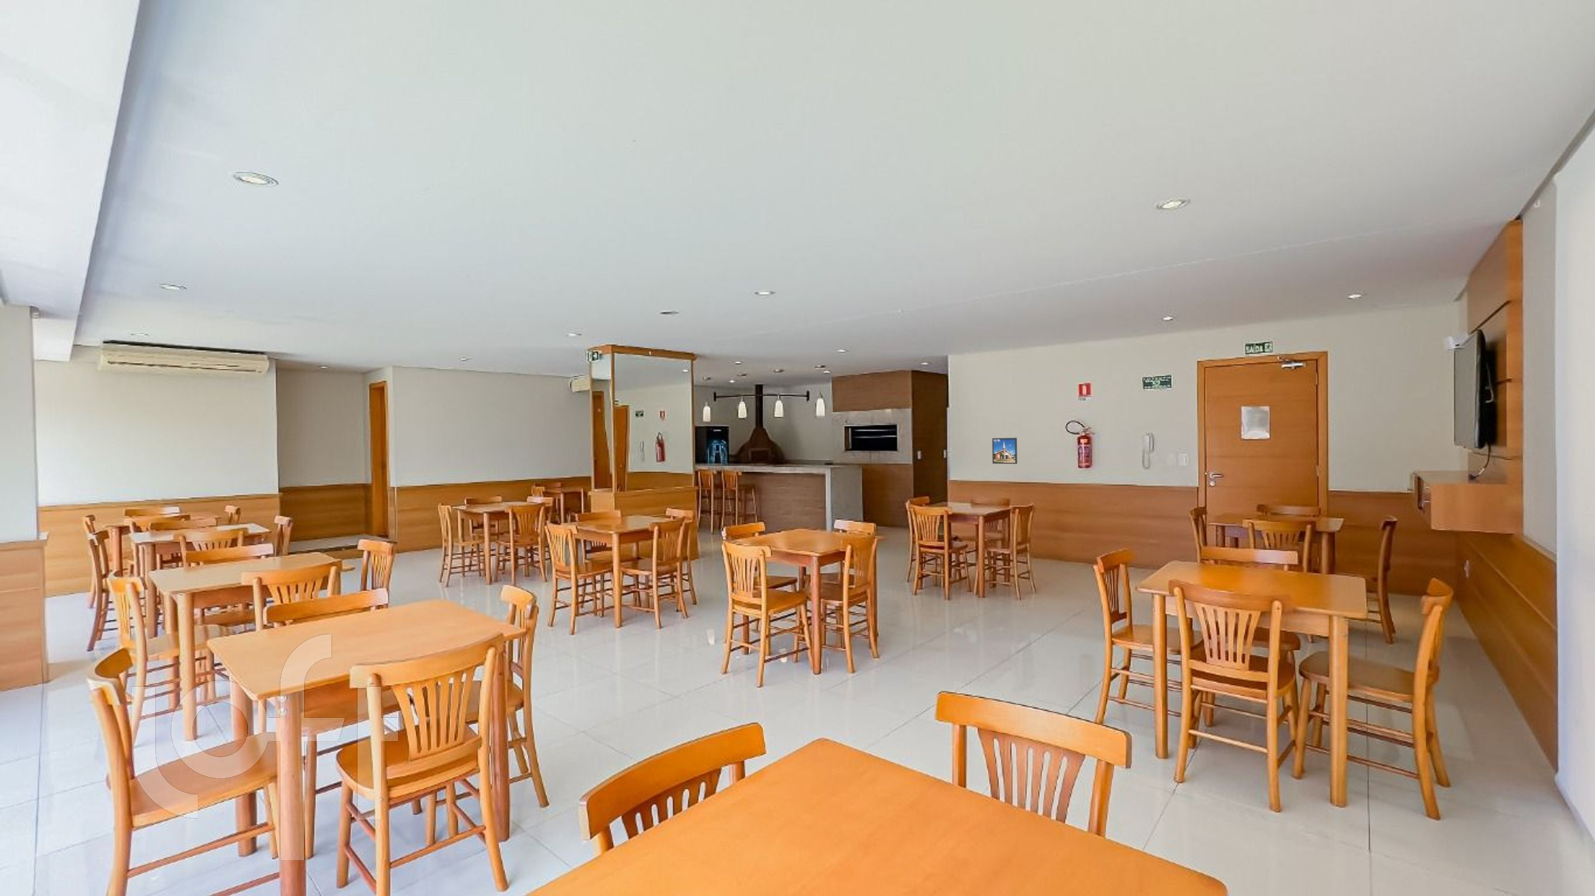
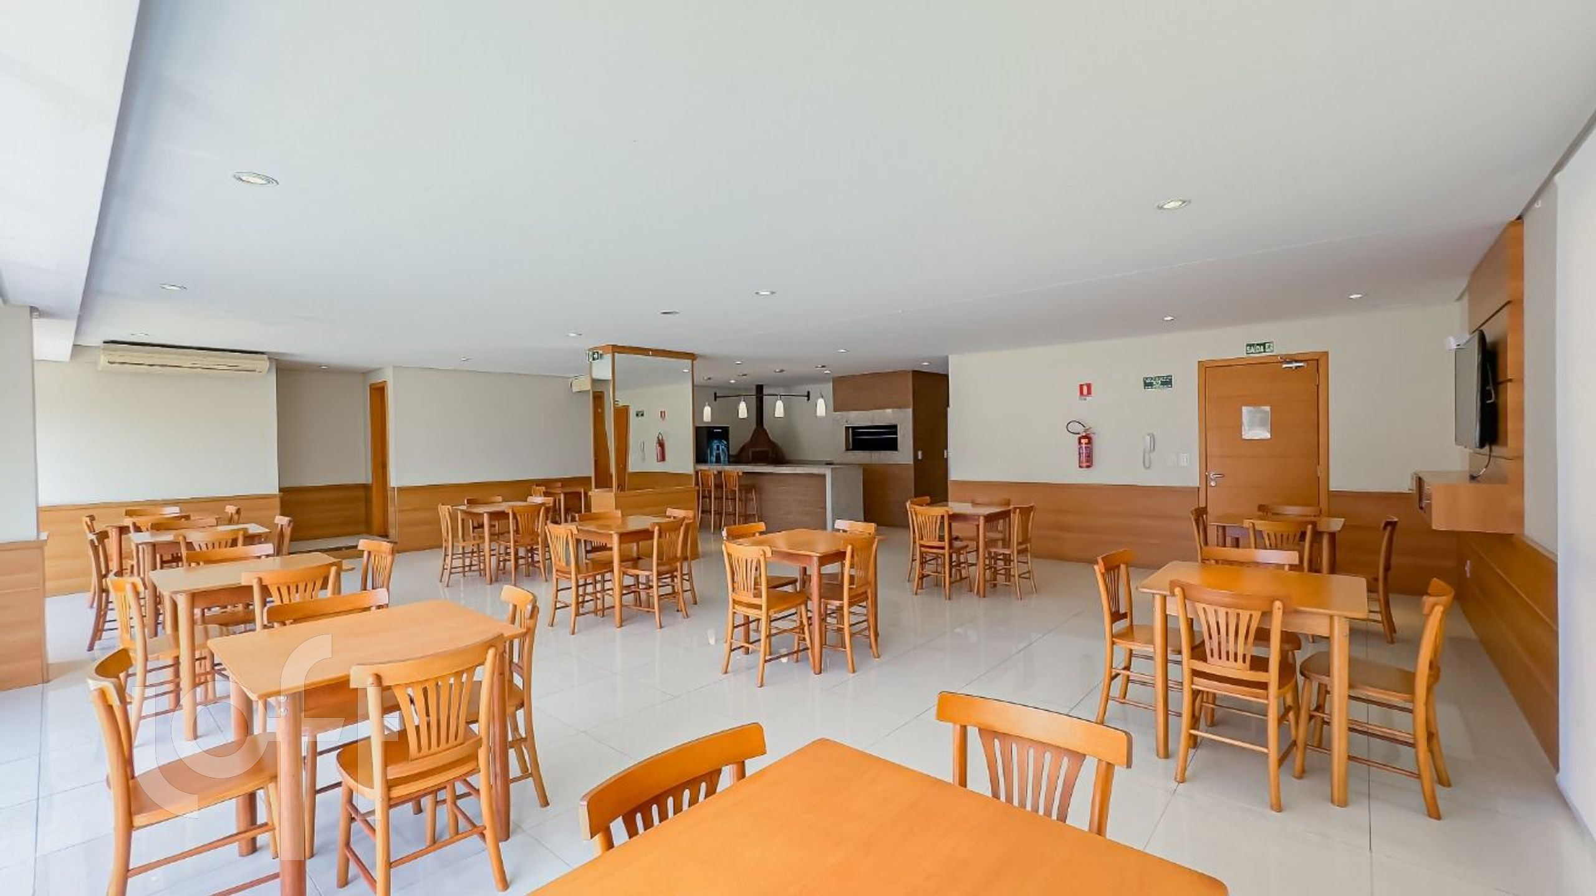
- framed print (1005, 451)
